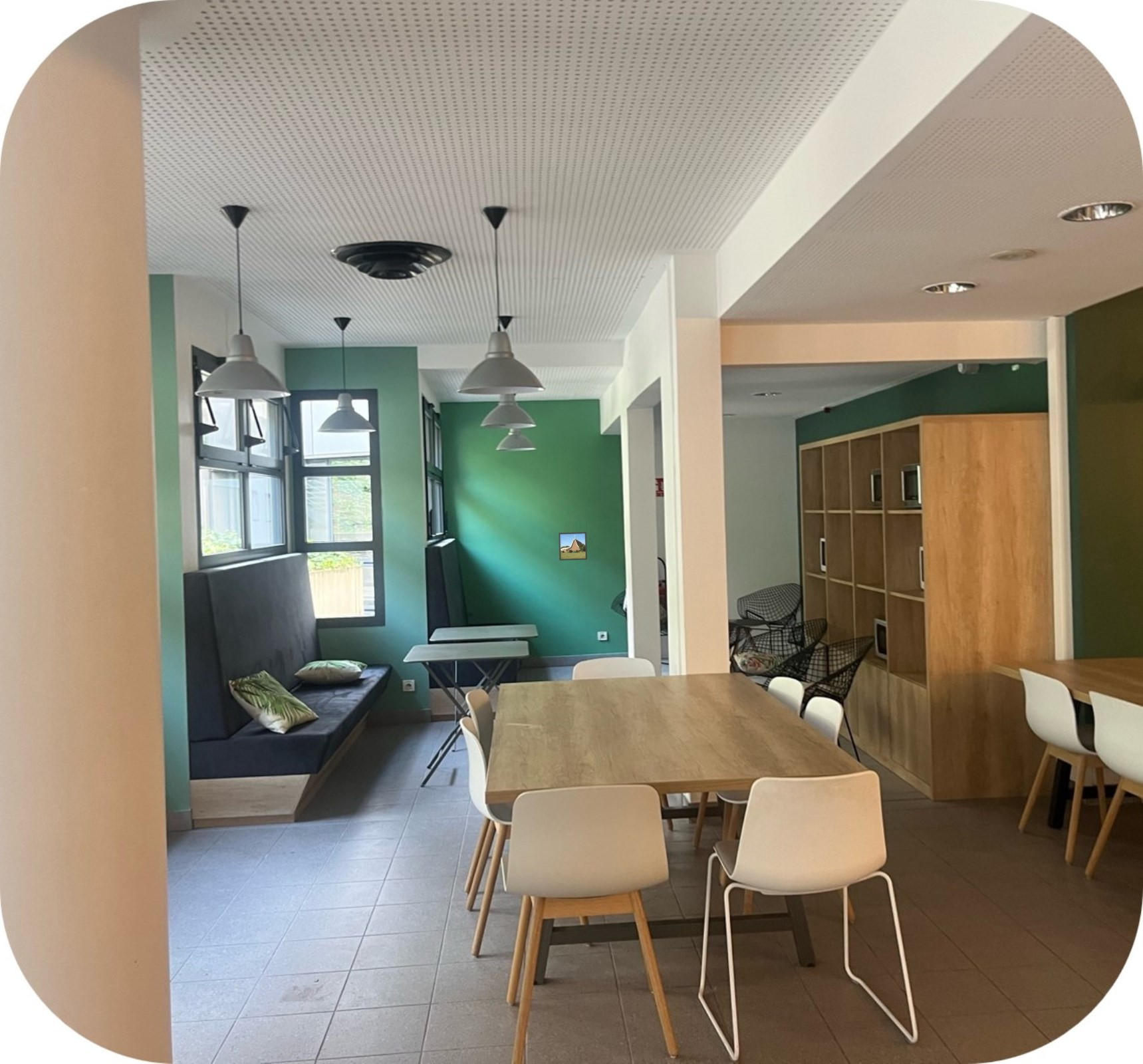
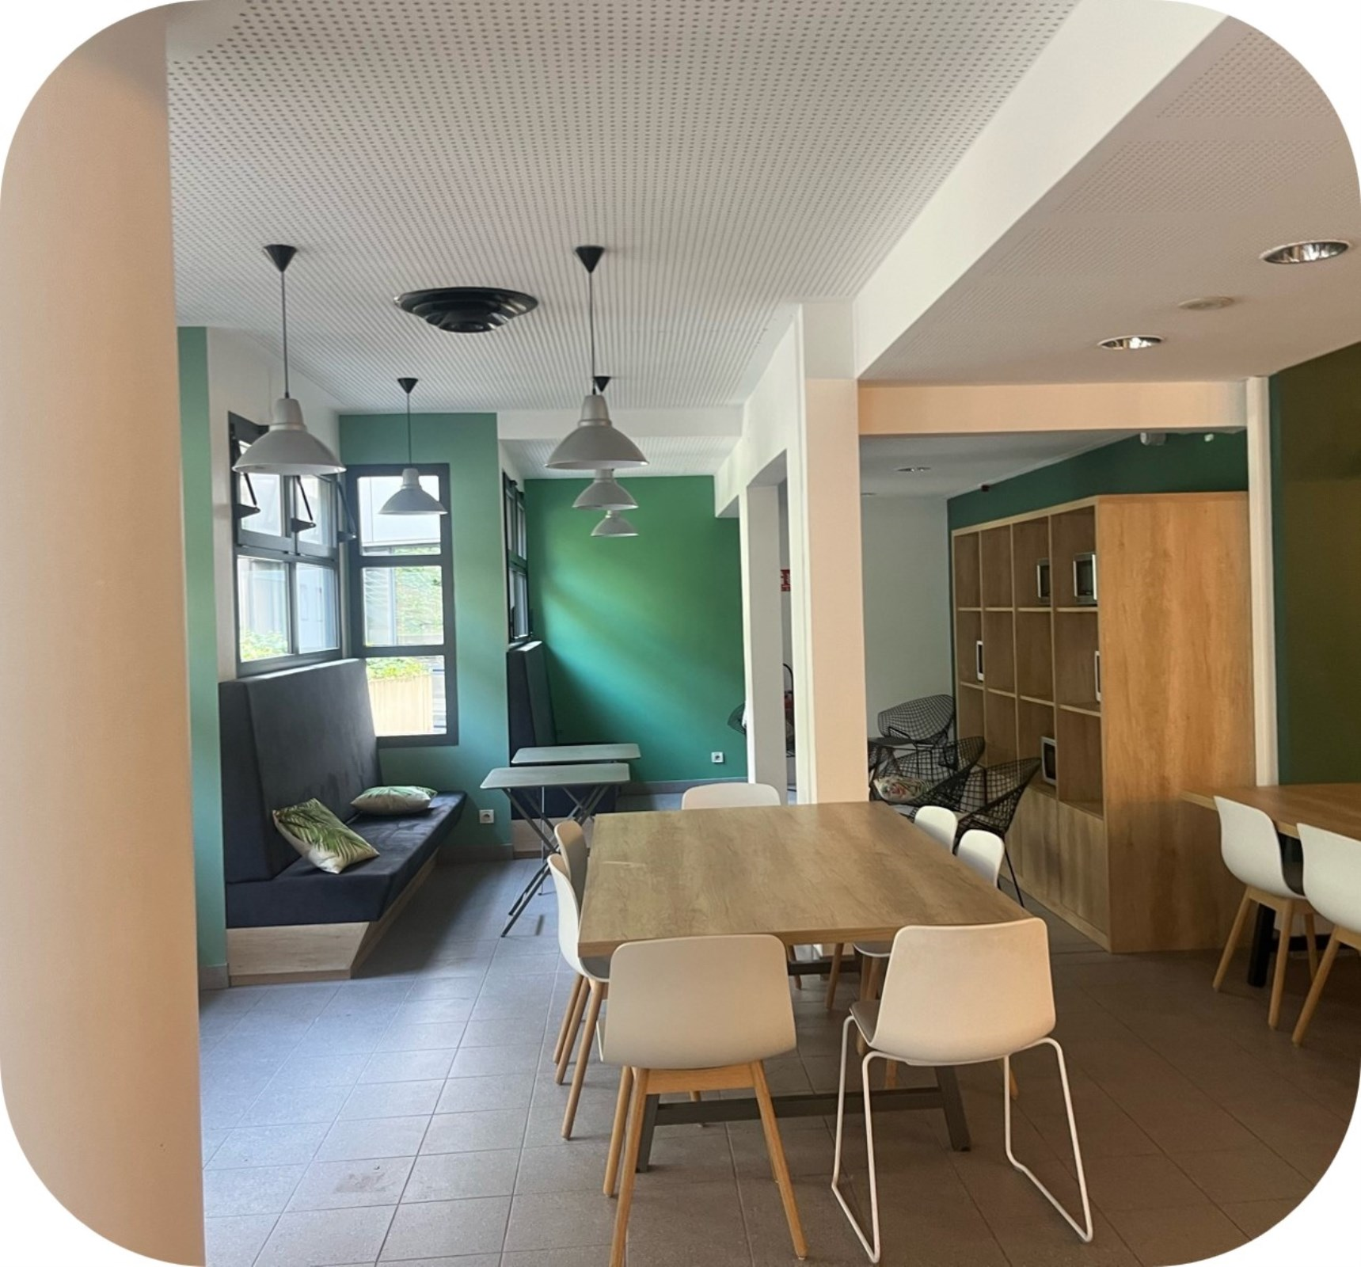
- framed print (572, 546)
